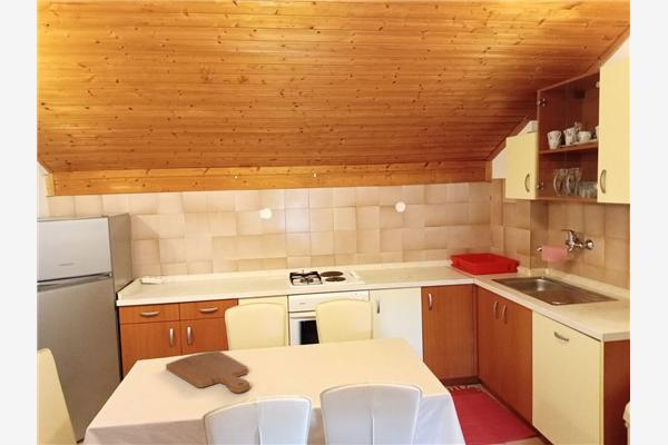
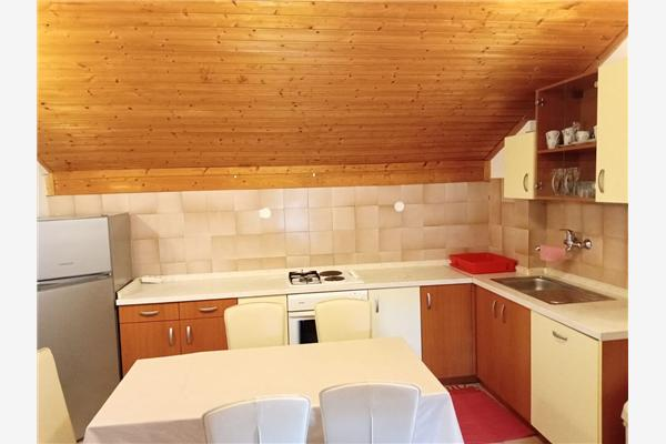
- cutting board (210, 369)
